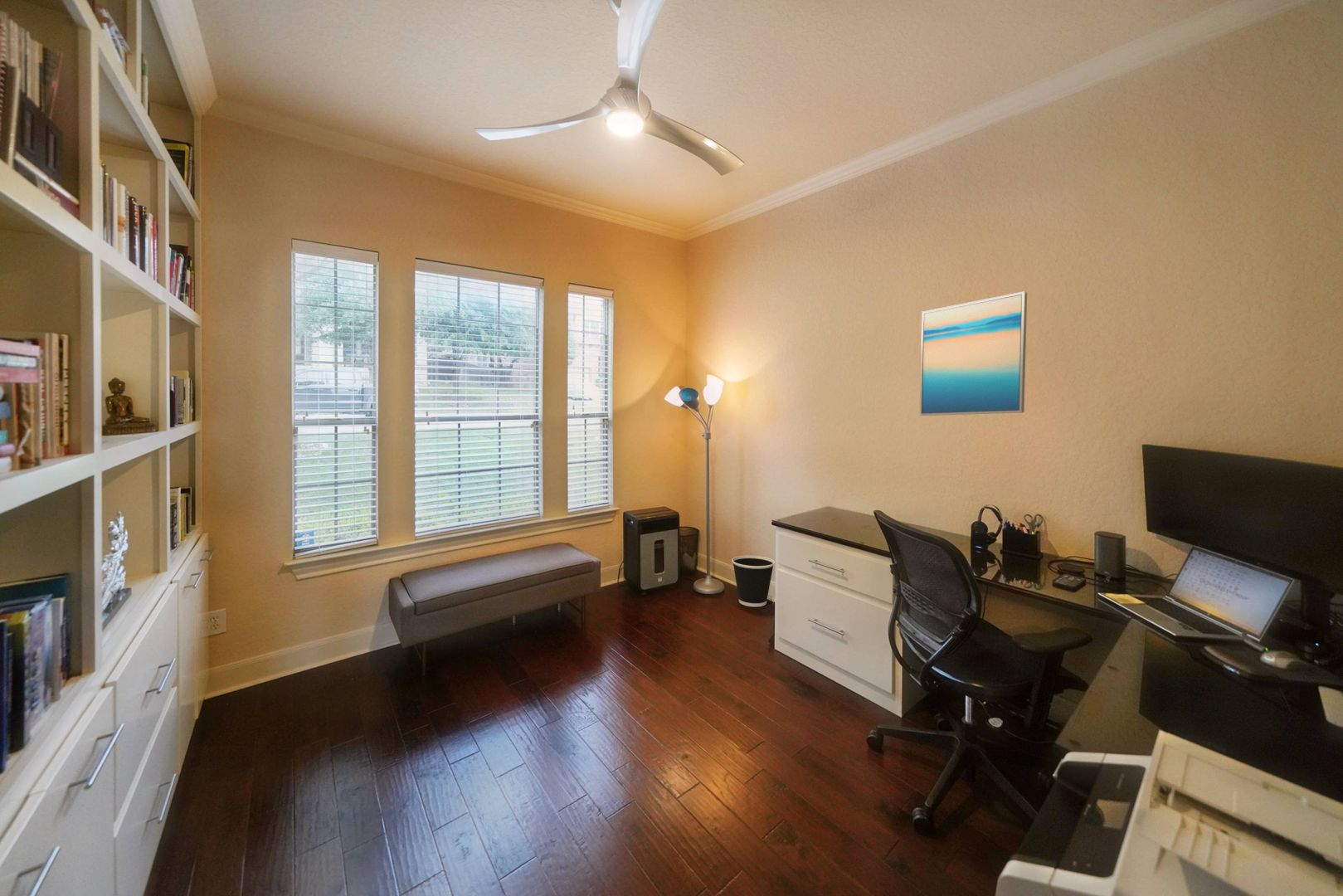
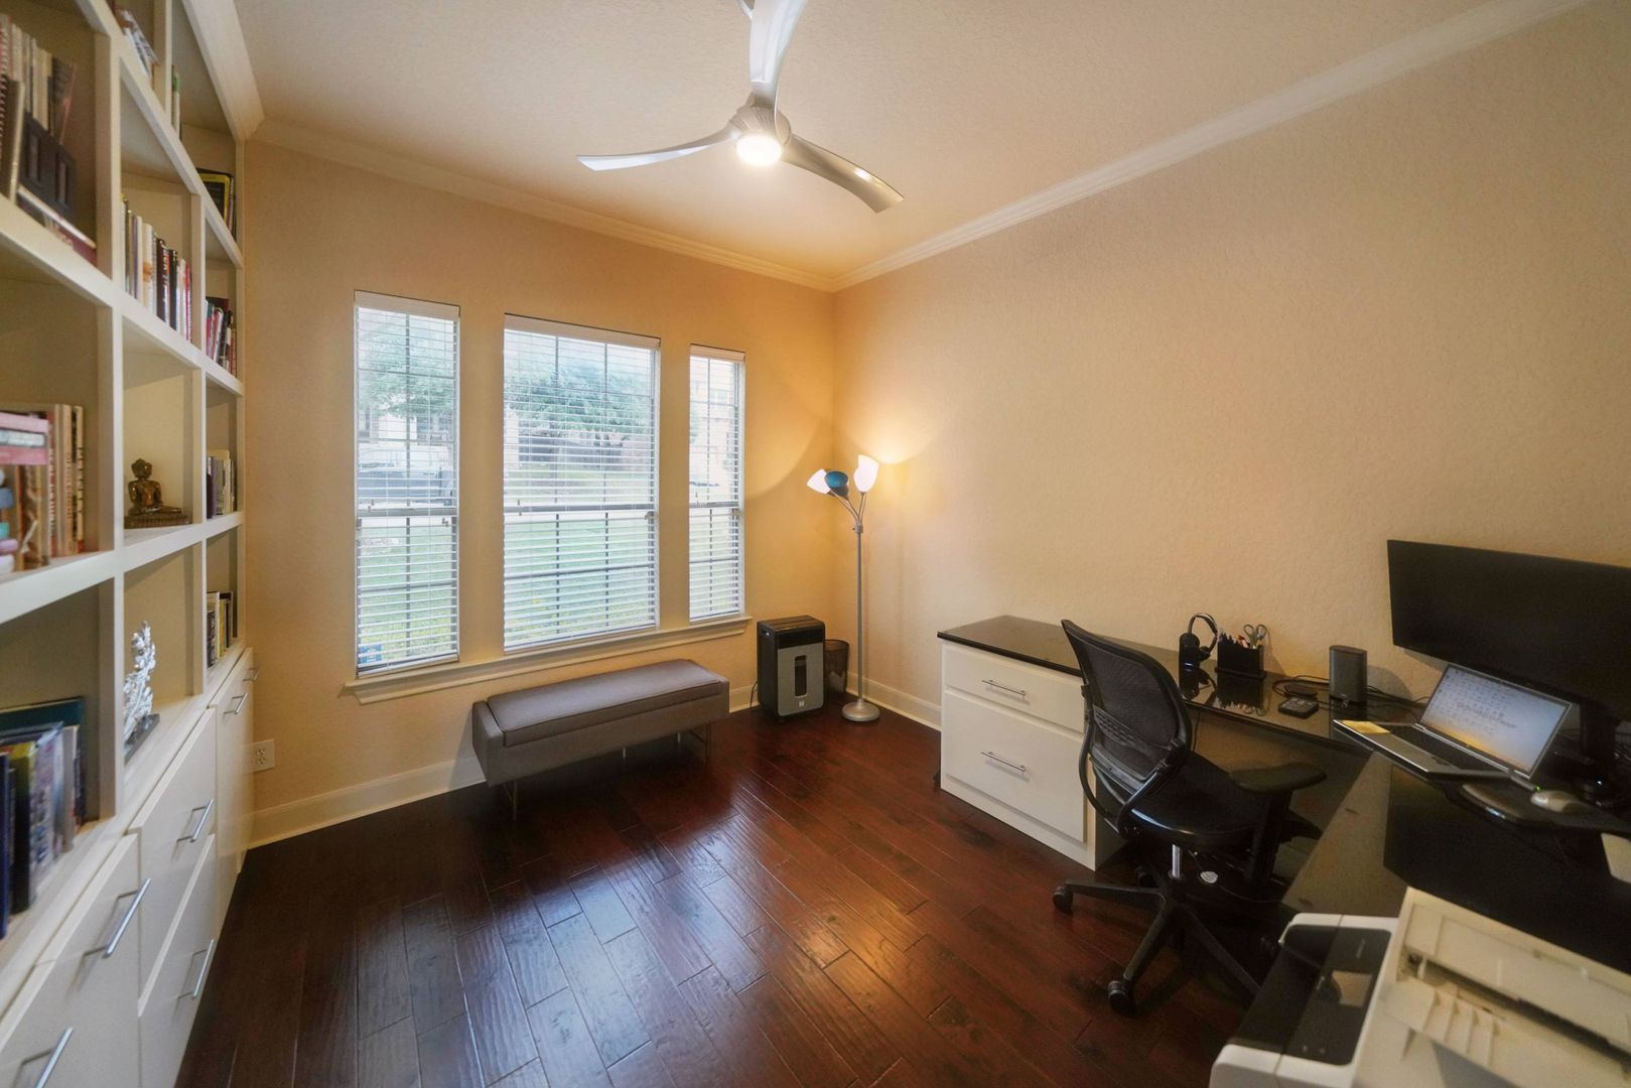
- wastebasket (752, 581)
- wall art (969, 358)
